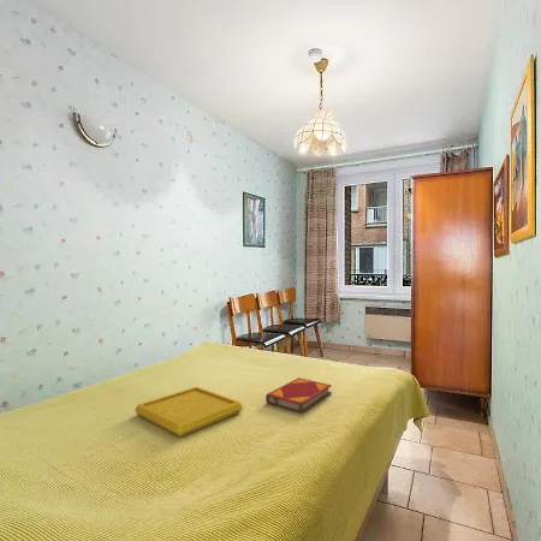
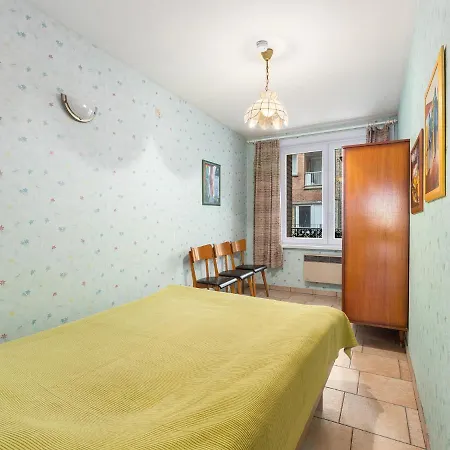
- serving tray (189, 408)
- hardback book (299, 393)
